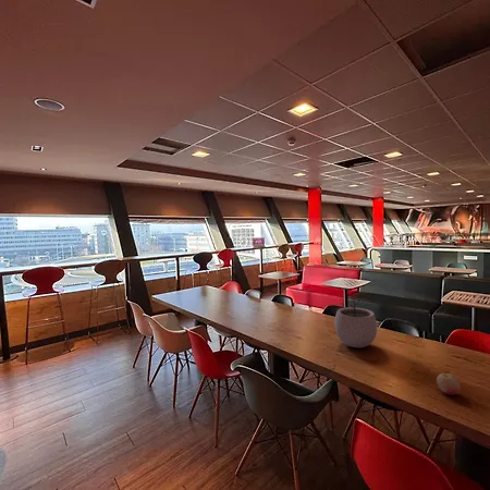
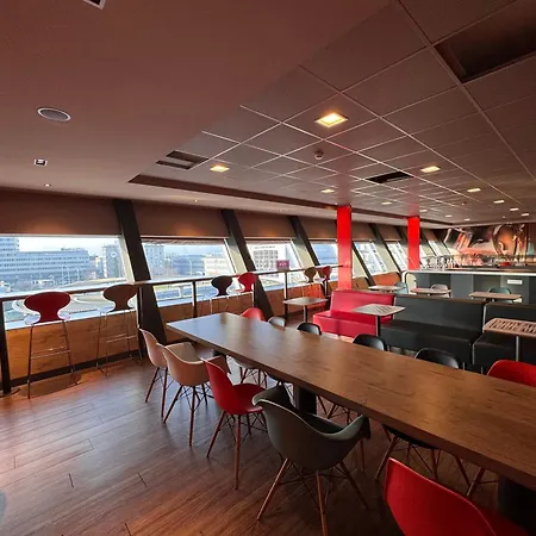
- fruit (448, 383)
- plant pot (355, 321)
